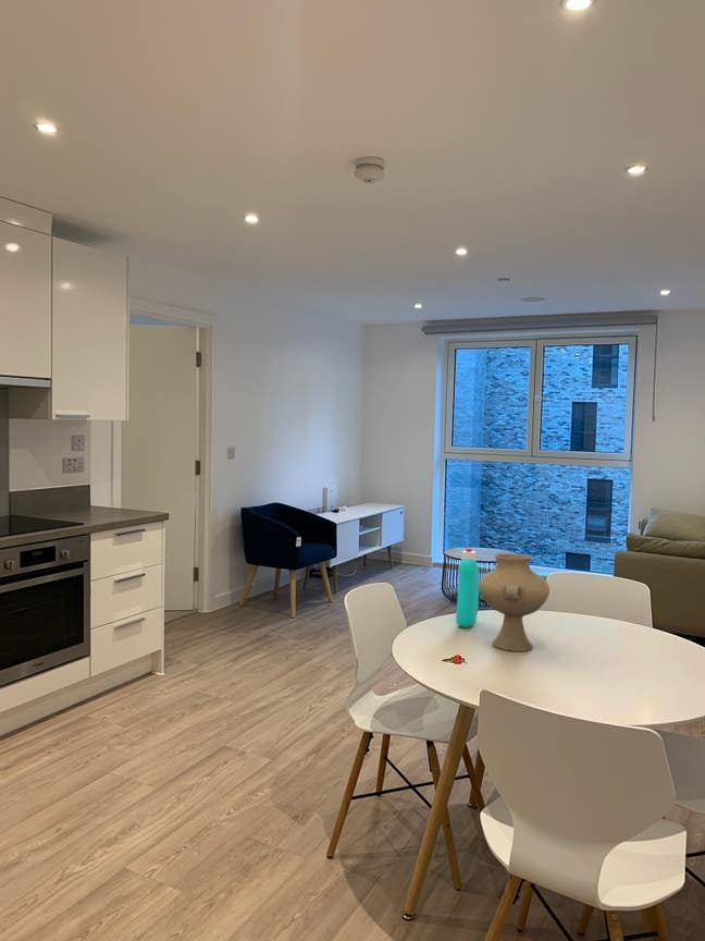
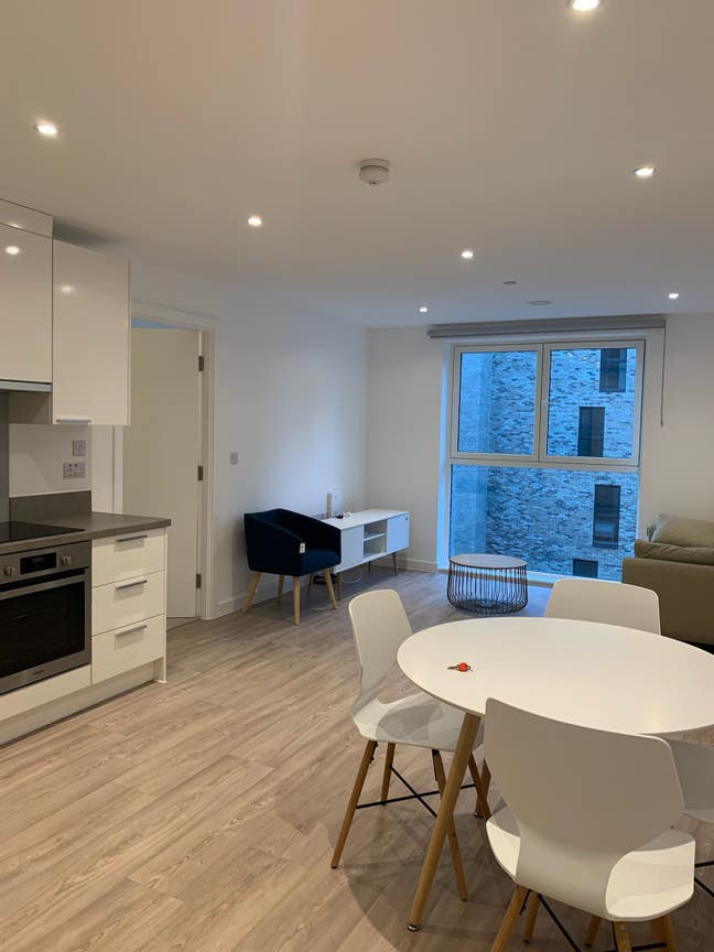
- bottle (468, 586)
- vase (512, 600)
